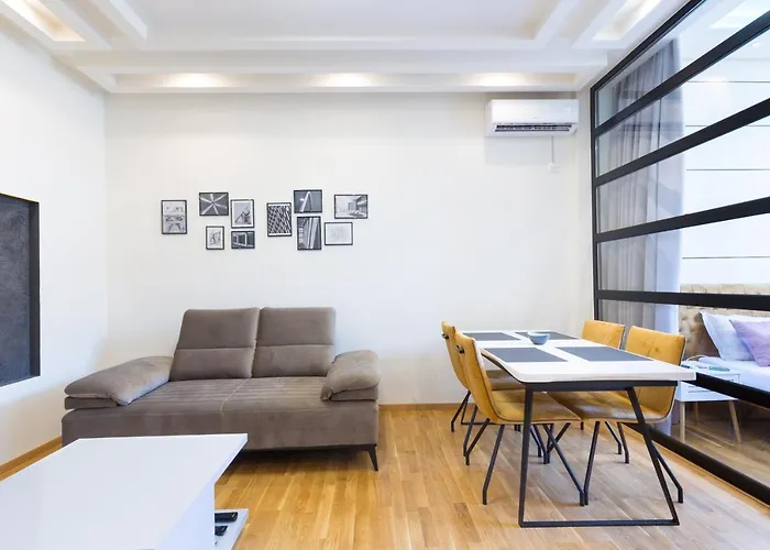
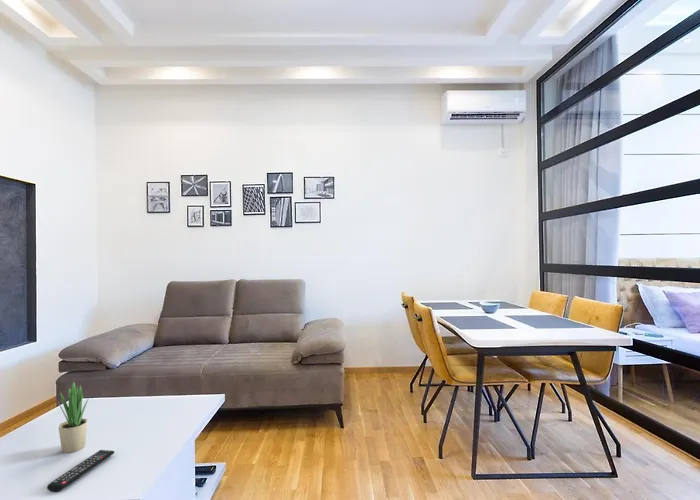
+ remote control (83, 468)
+ potted plant (75, 412)
